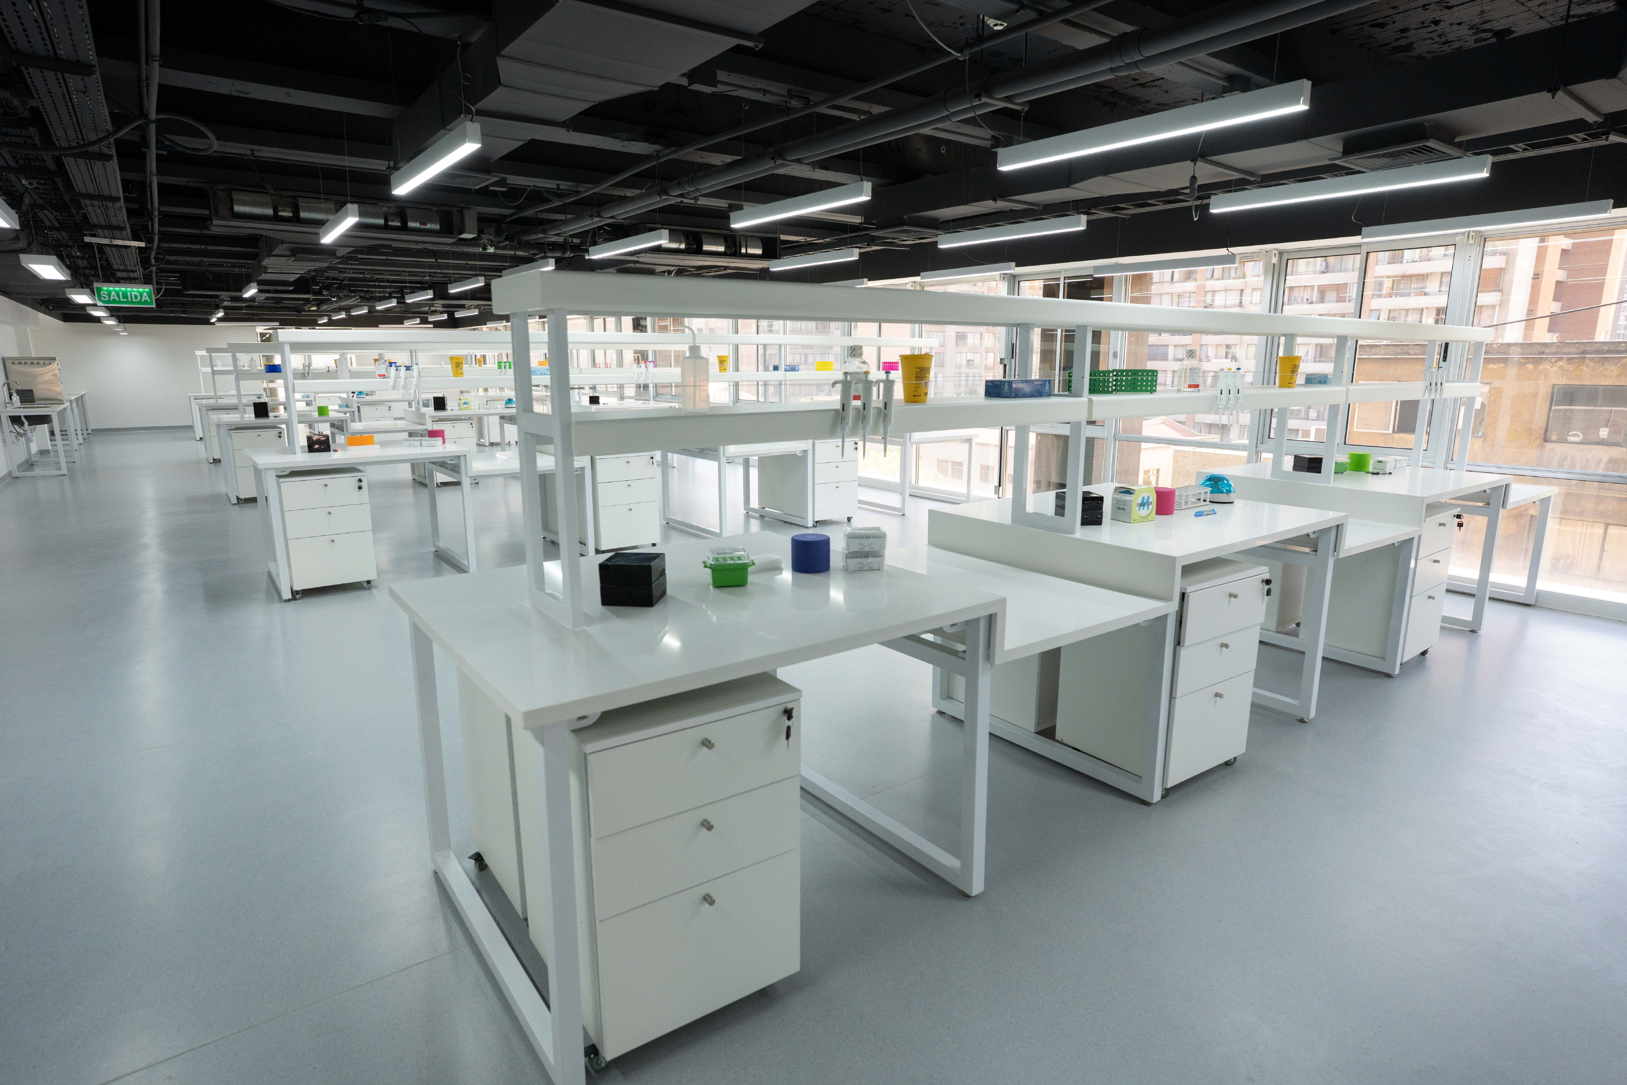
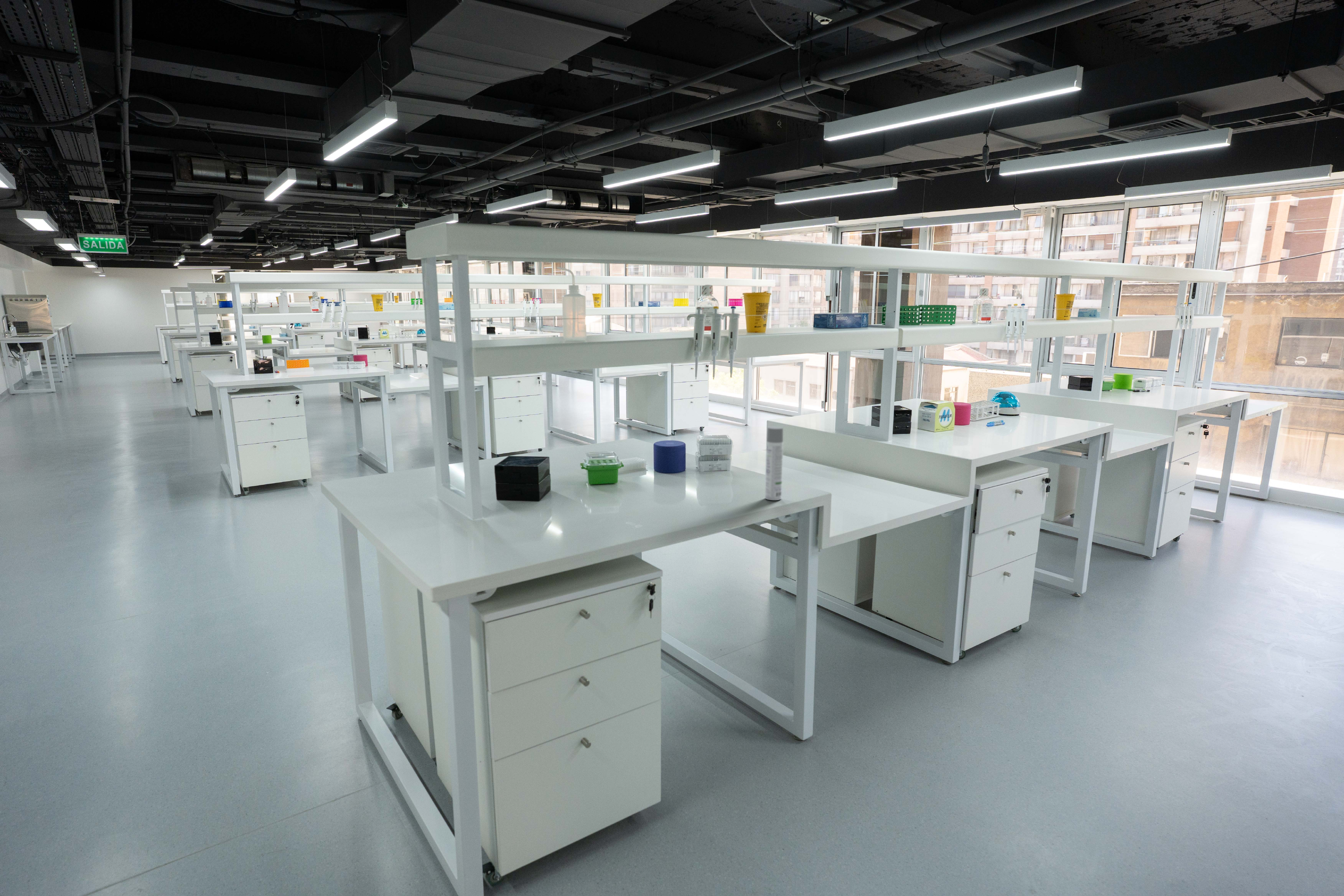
+ spray bottle (774, 463)
